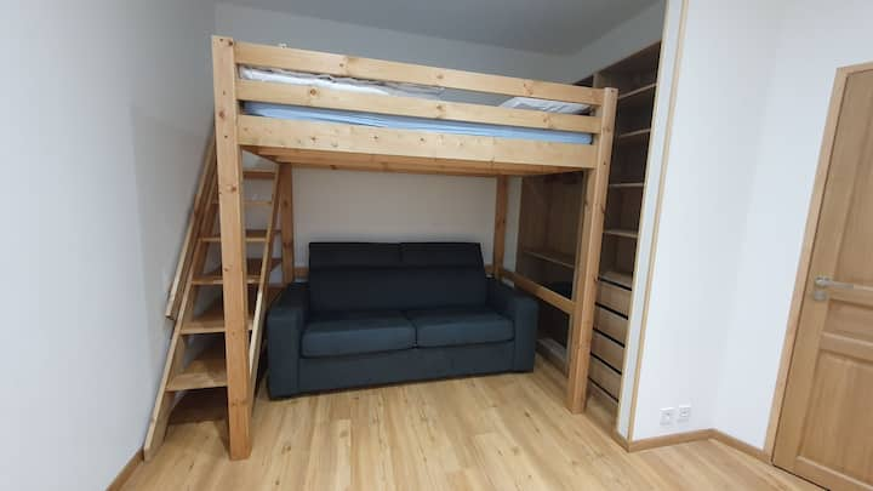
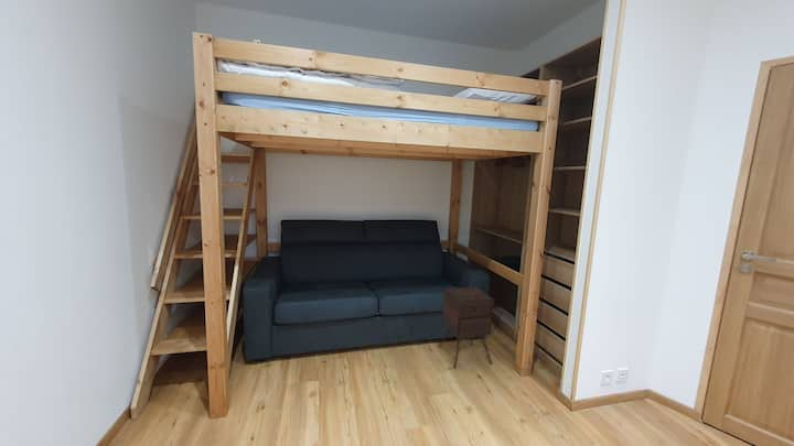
+ side table (466, 325)
